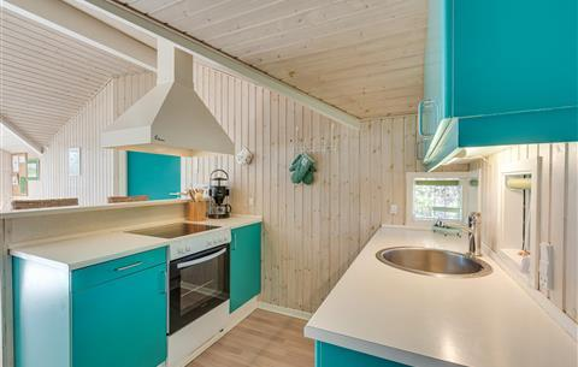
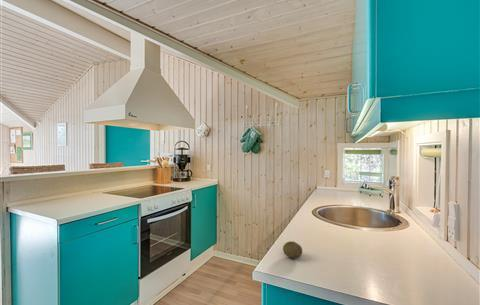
+ fruit (292, 249)
